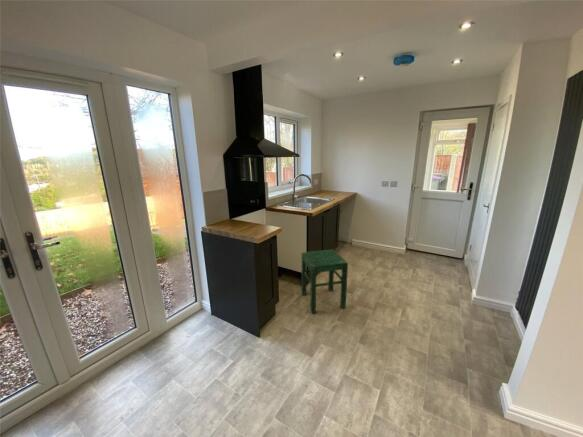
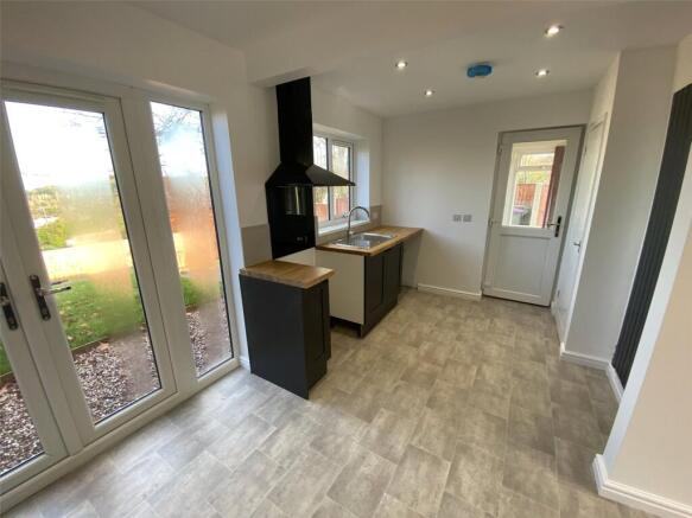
- stool (323, 283)
